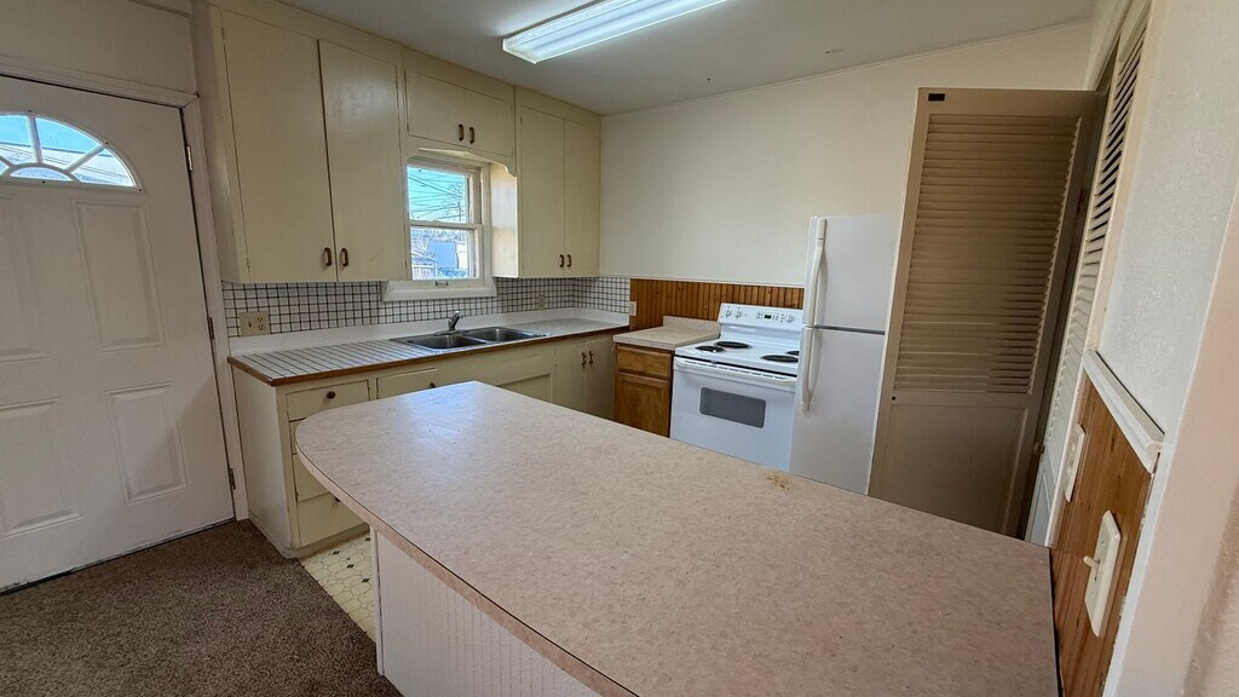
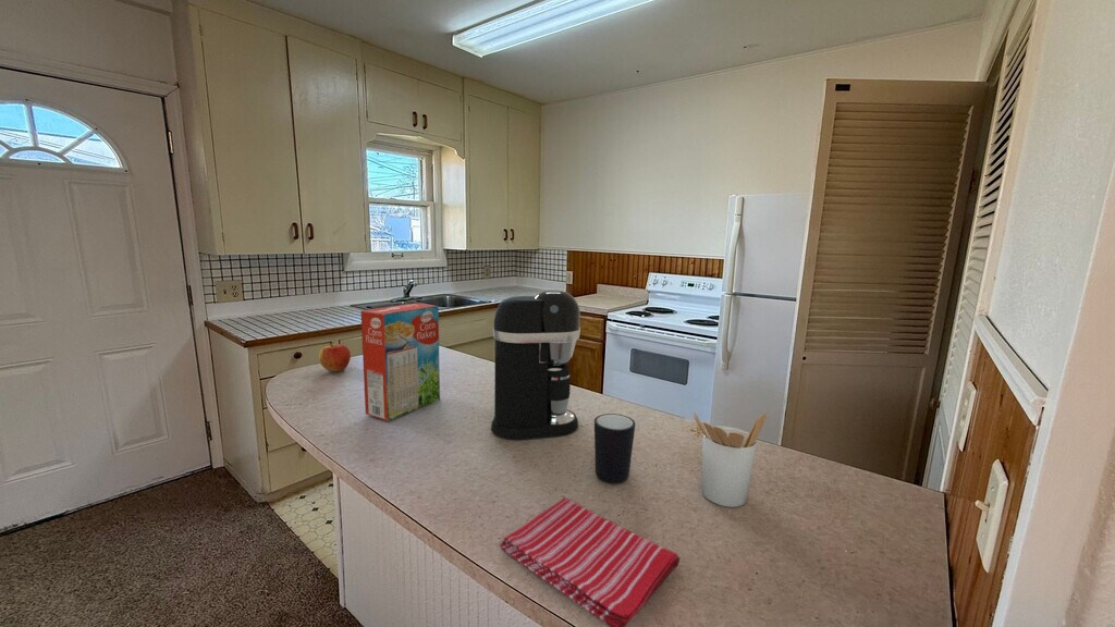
+ coffee maker (536, 359)
+ utensil holder (725, 456)
+ mug (614, 446)
+ cereal box (403, 358)
+ apple (334, 356)
+ dish towel (588, 550)
